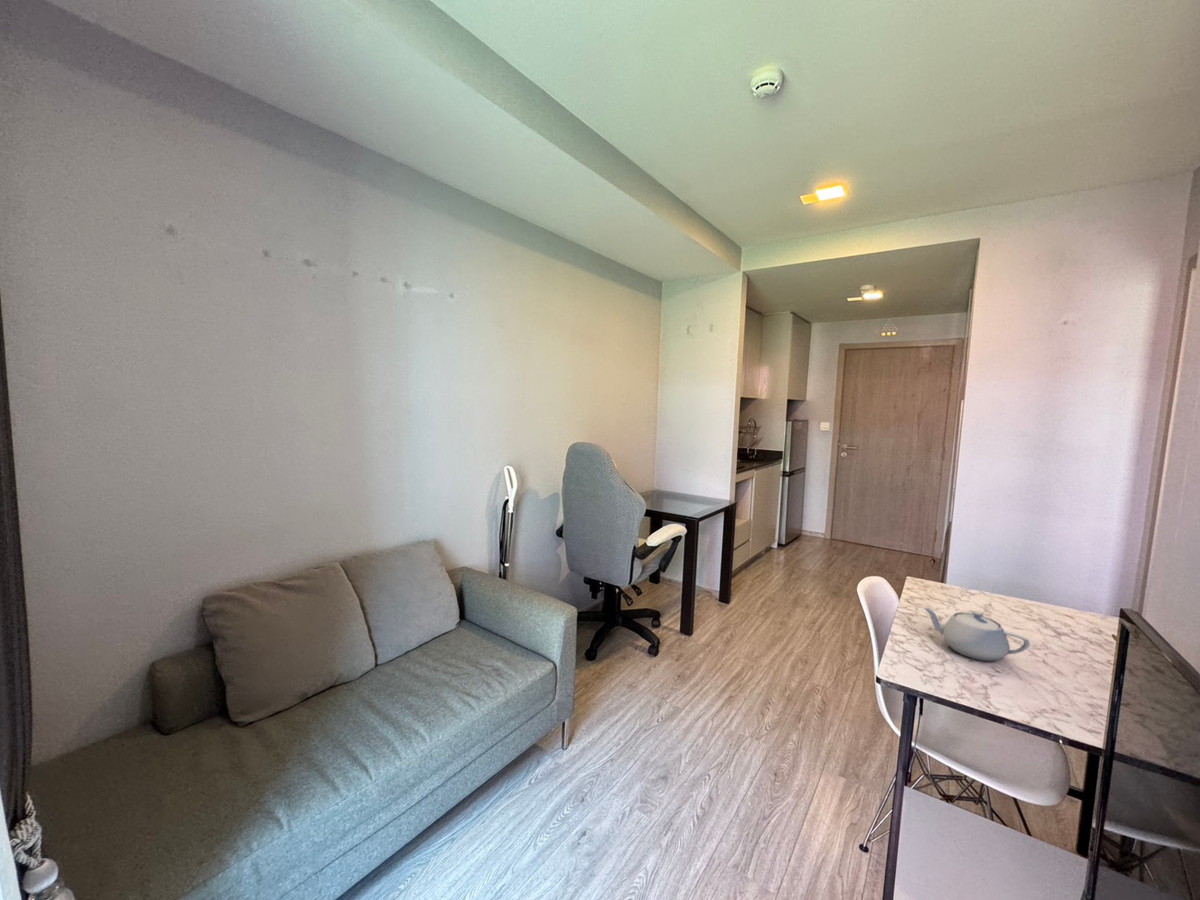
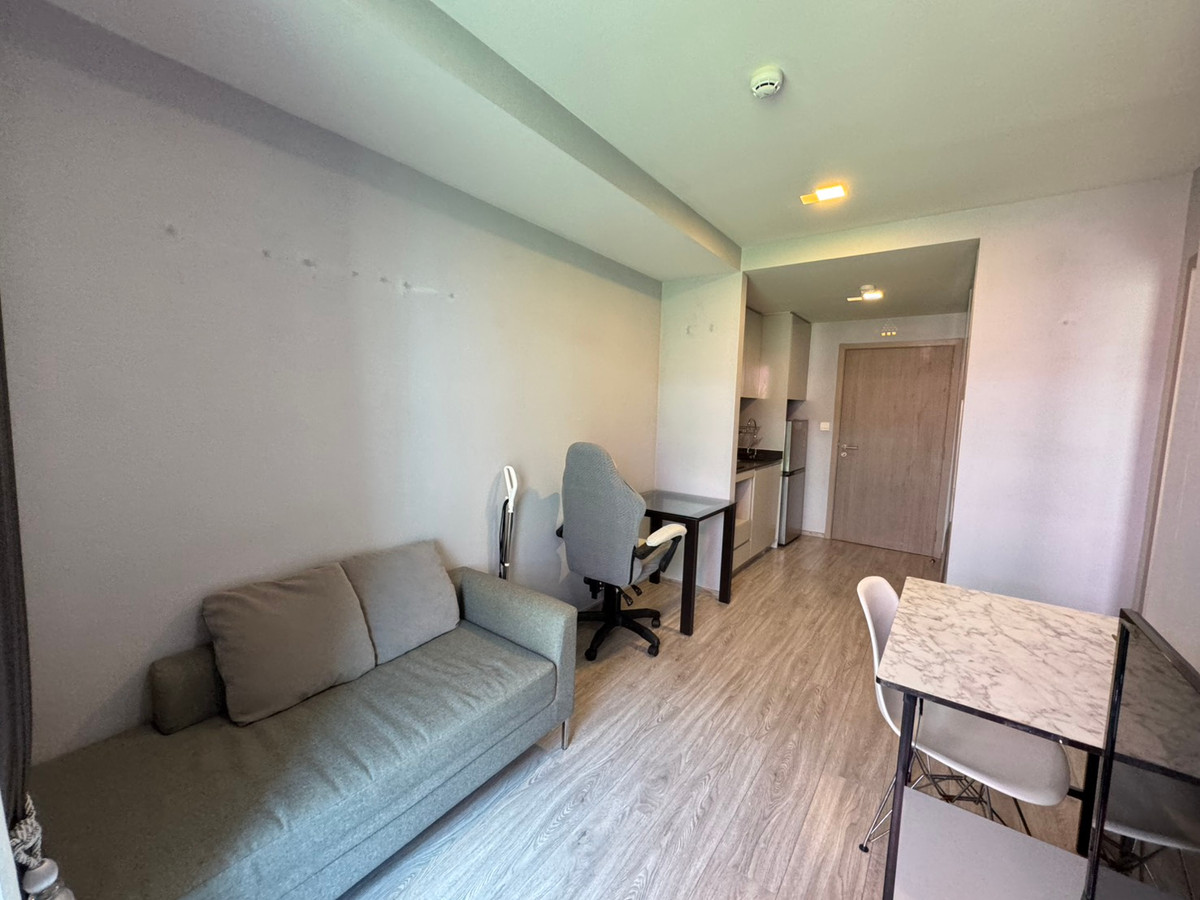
- teapot (972, 631)
